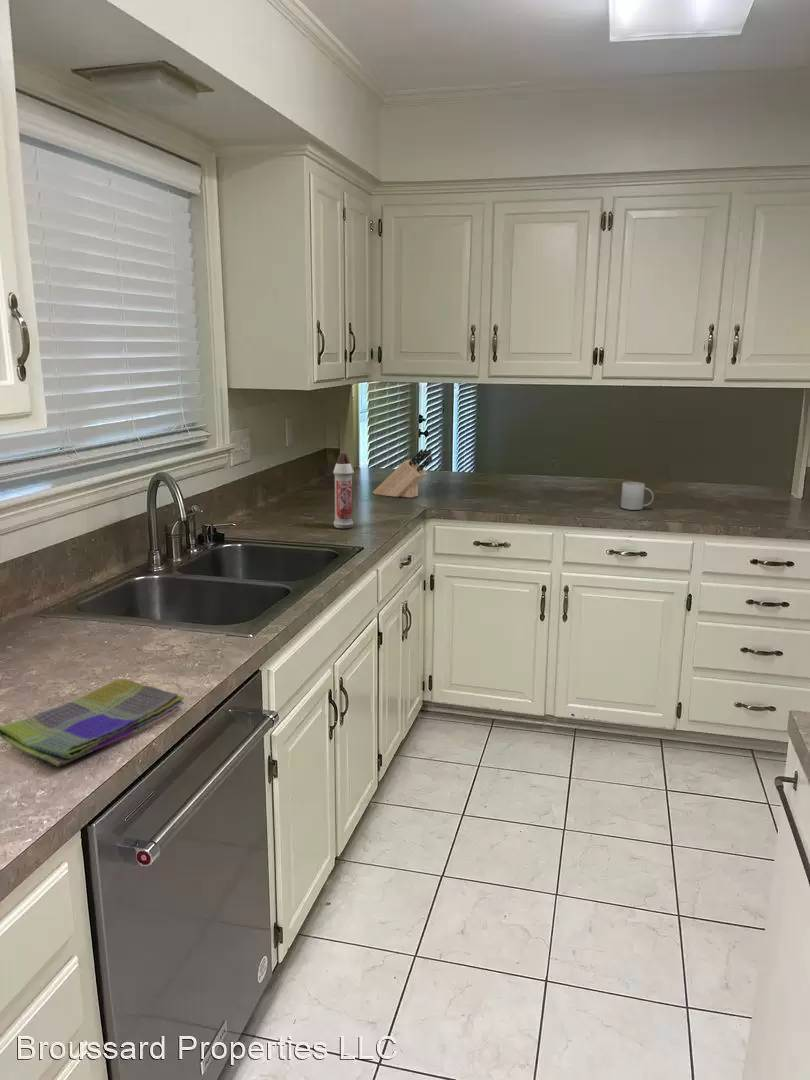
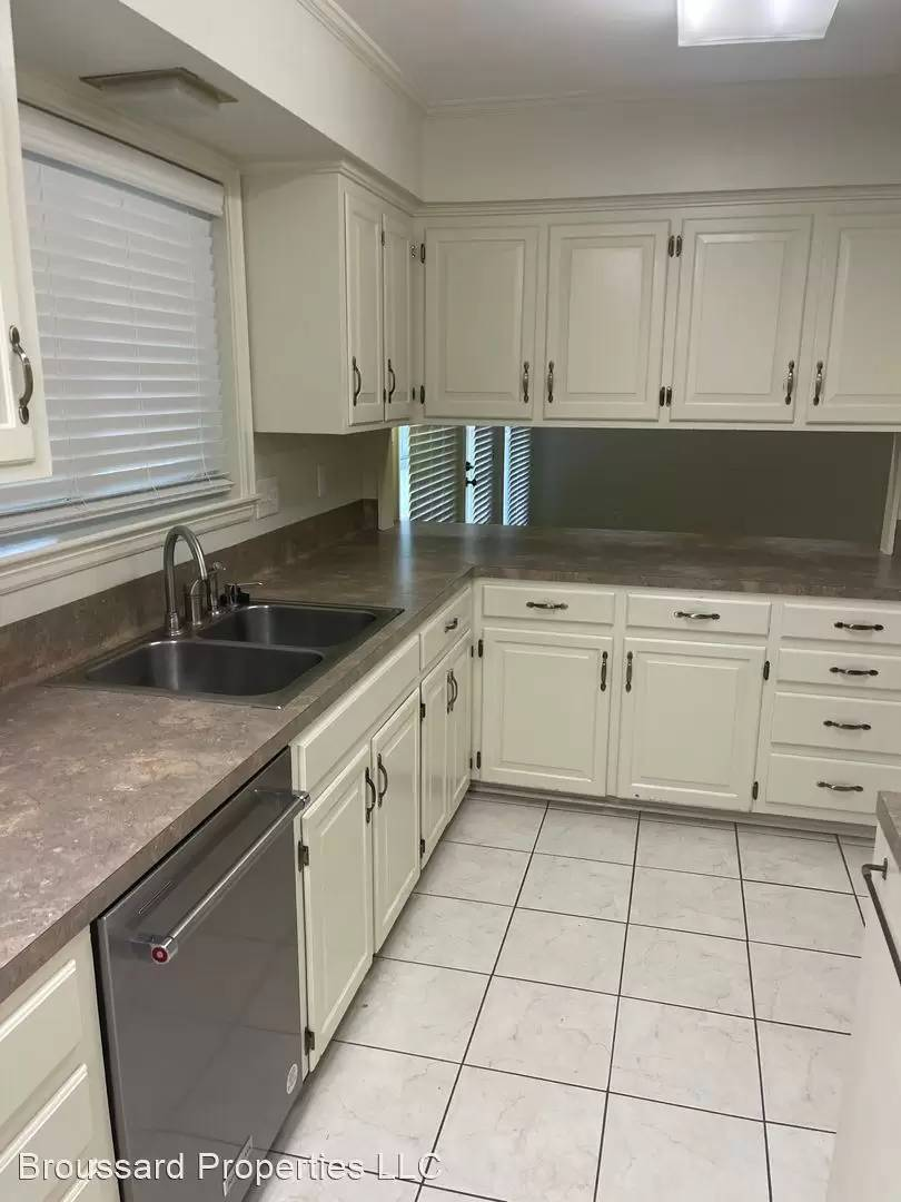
- spray bottle (343, 490)
- dish towel (94, 716)
- mug (637, 496)
- knife block (403, 471)
